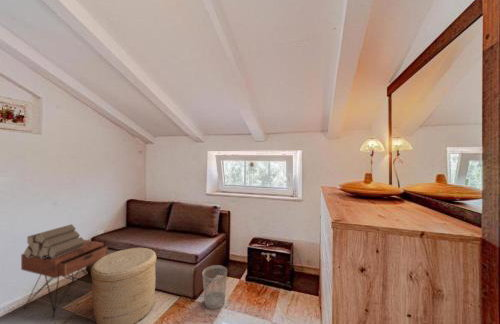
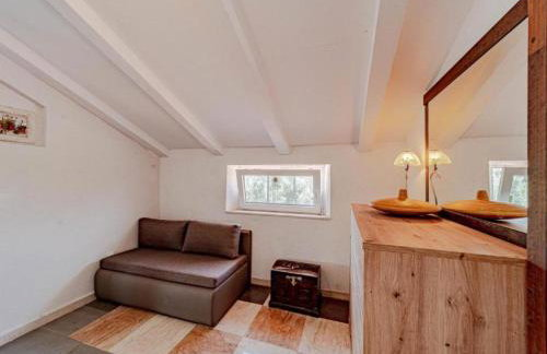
- nightstand (67, 274)
- log pile (56, 239)
- basket (126, 284)
- wastebasket (214, 286)
